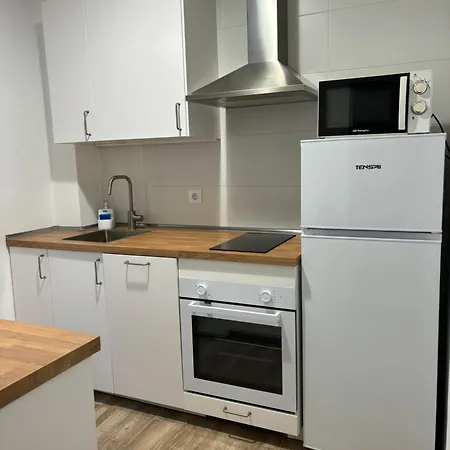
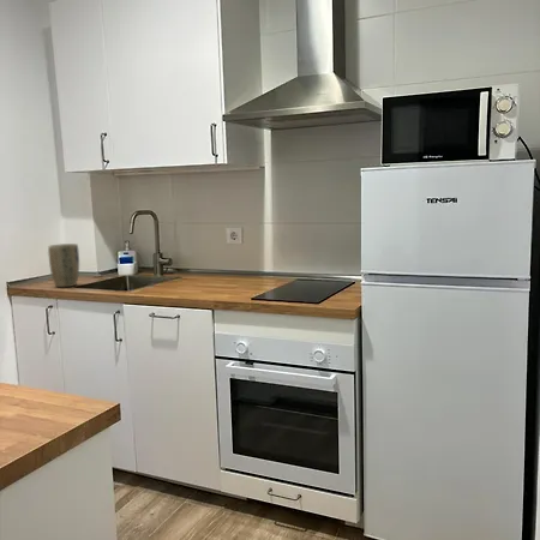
+ plant pot (65, 265)
